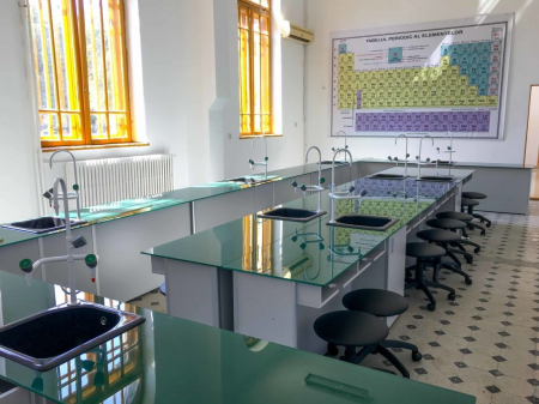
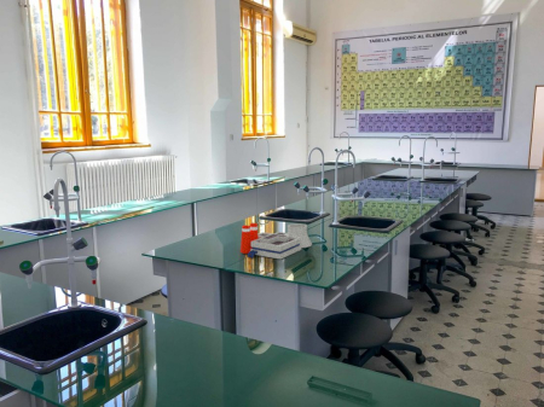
+ laboratory equipment (277, 236)
